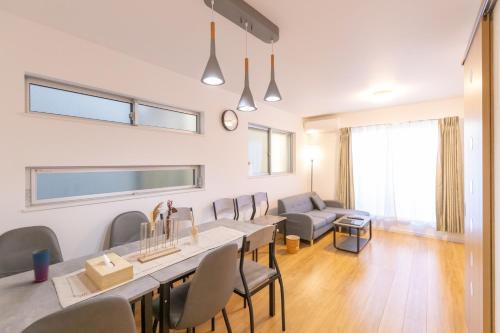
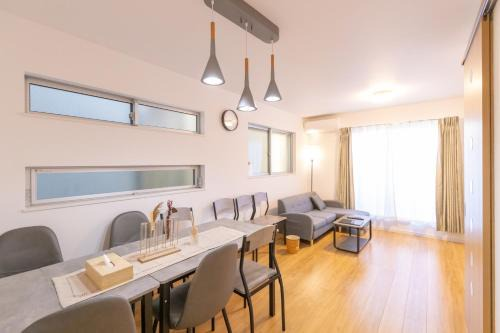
- cup (41, 265)
